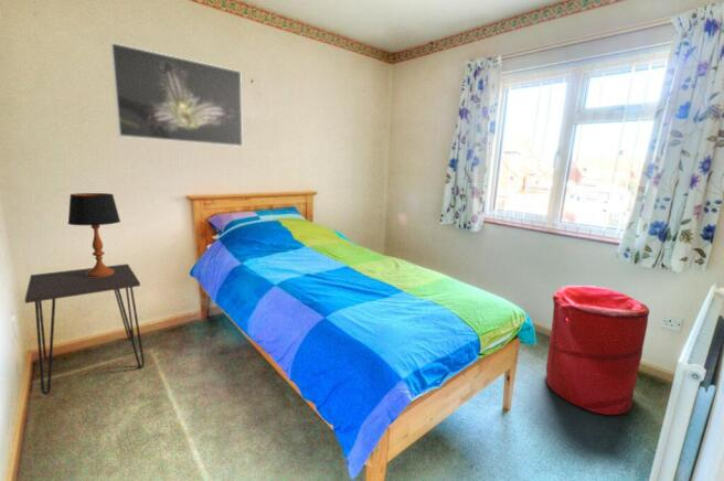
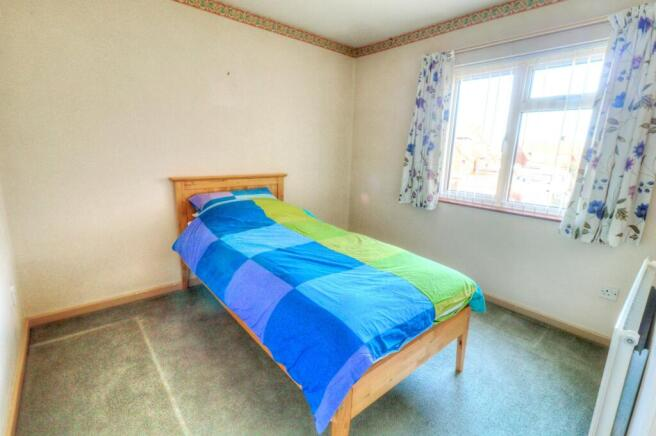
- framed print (184, 100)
- desk (86, 293)
- table lamp (96, 234)
- laundry hamper (592, 343)
